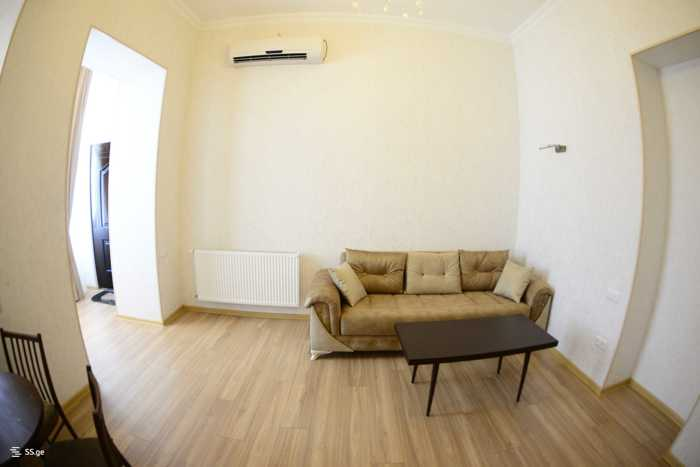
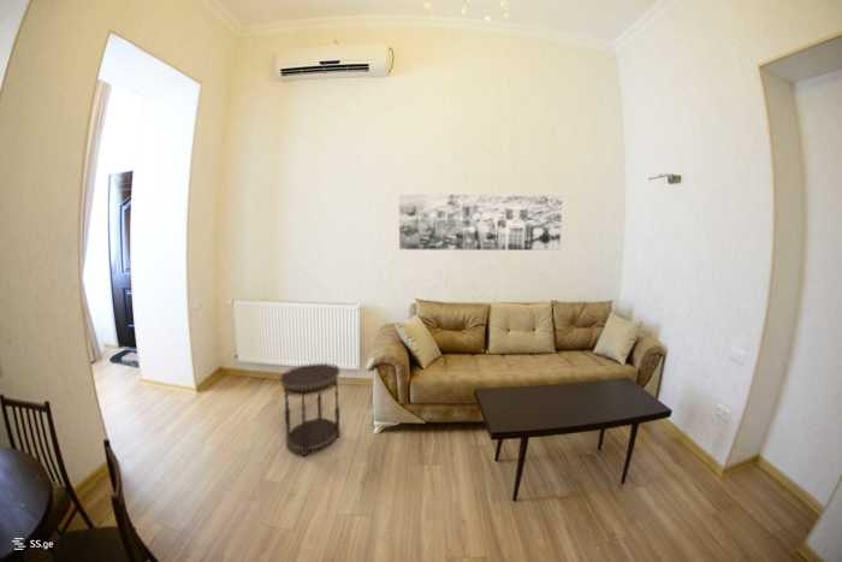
+ side table (318, 404)
+ wall art (479, 223)
